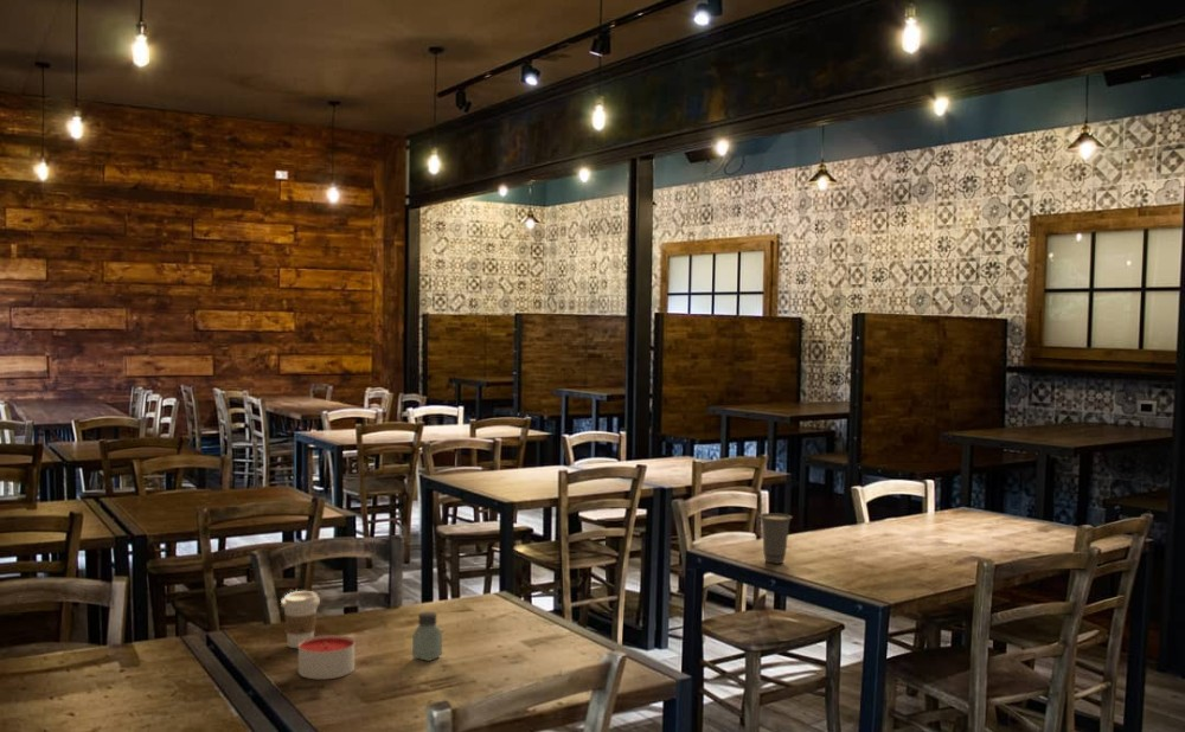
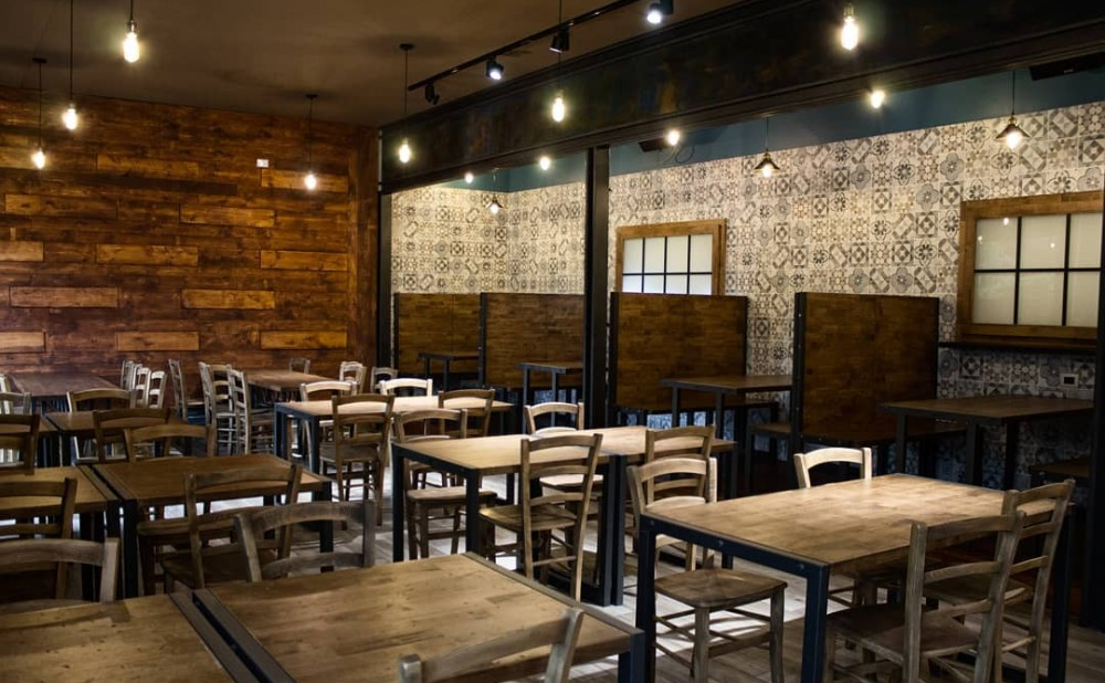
- saltshaker (427, 635)
- cup (775, 538)
- candle (326, 655)
- coffee cup (300, 619)
